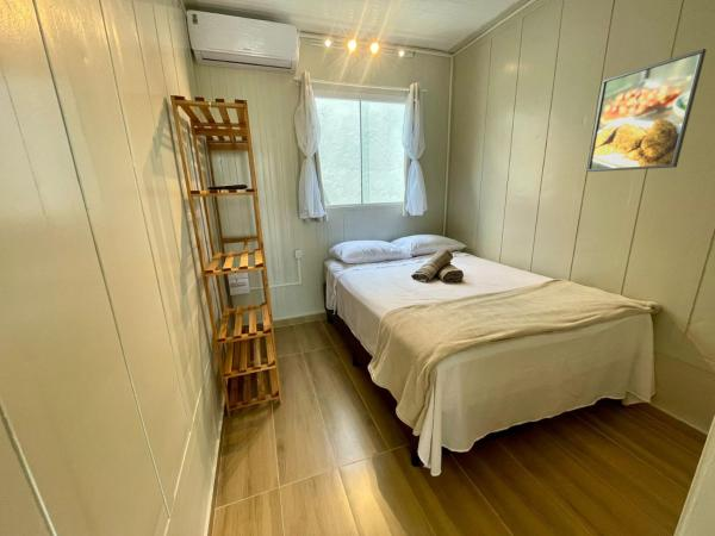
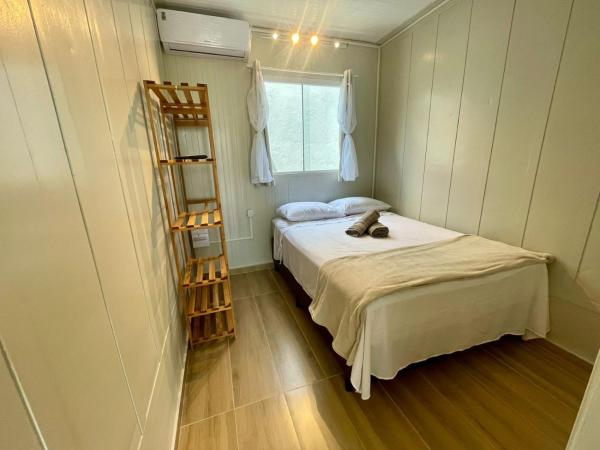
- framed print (636, 120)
